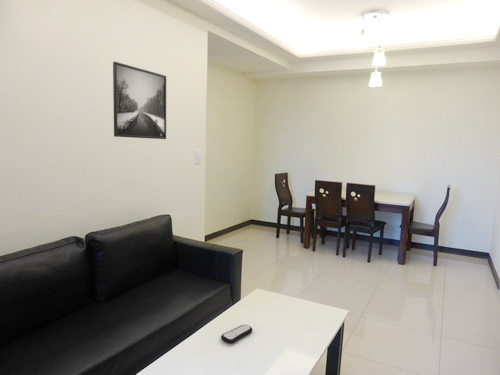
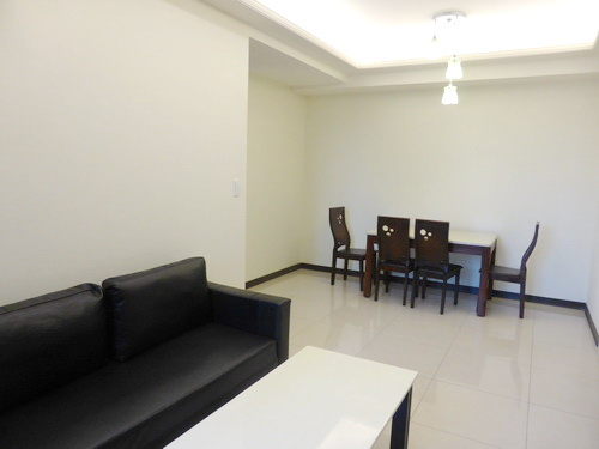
- remote control (237, 333)
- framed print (142, 104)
